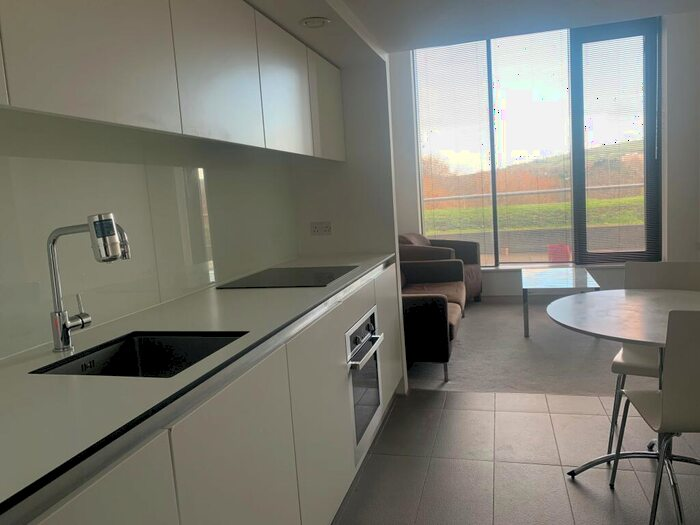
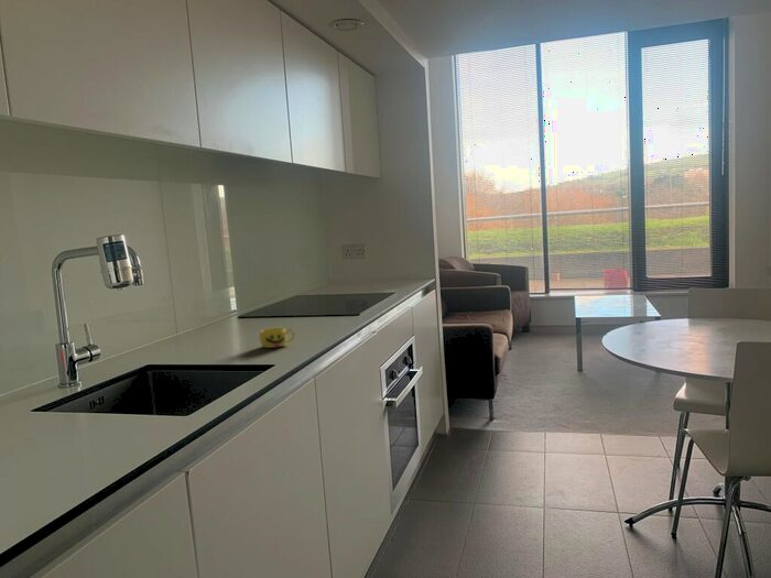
+ cup (276, 337)
